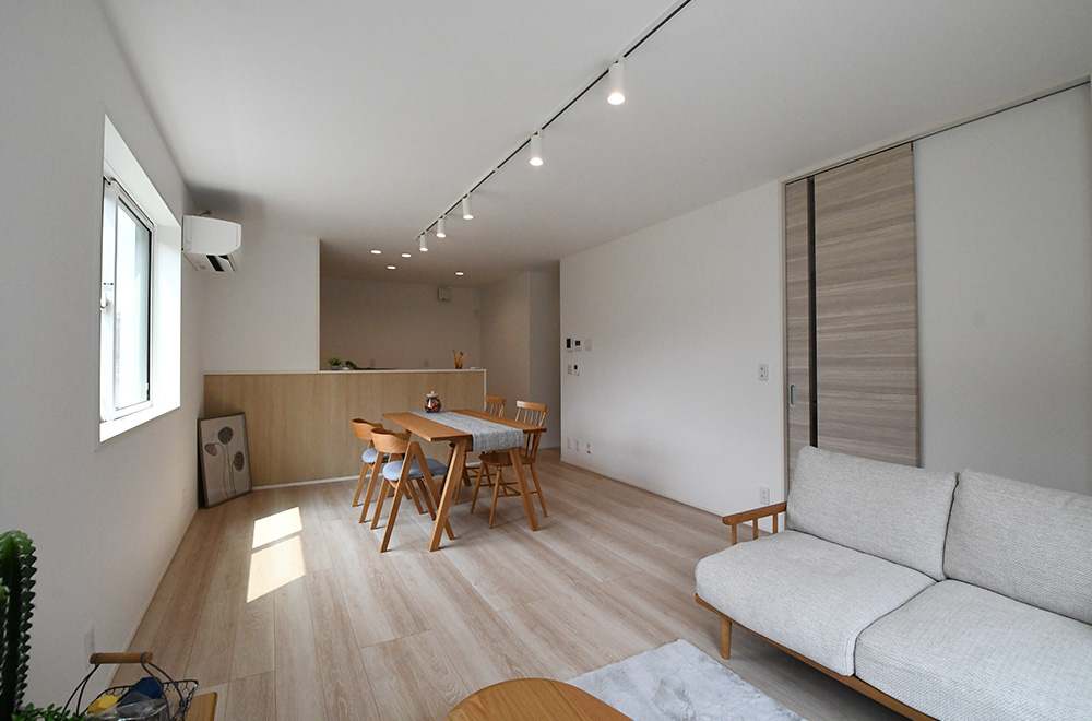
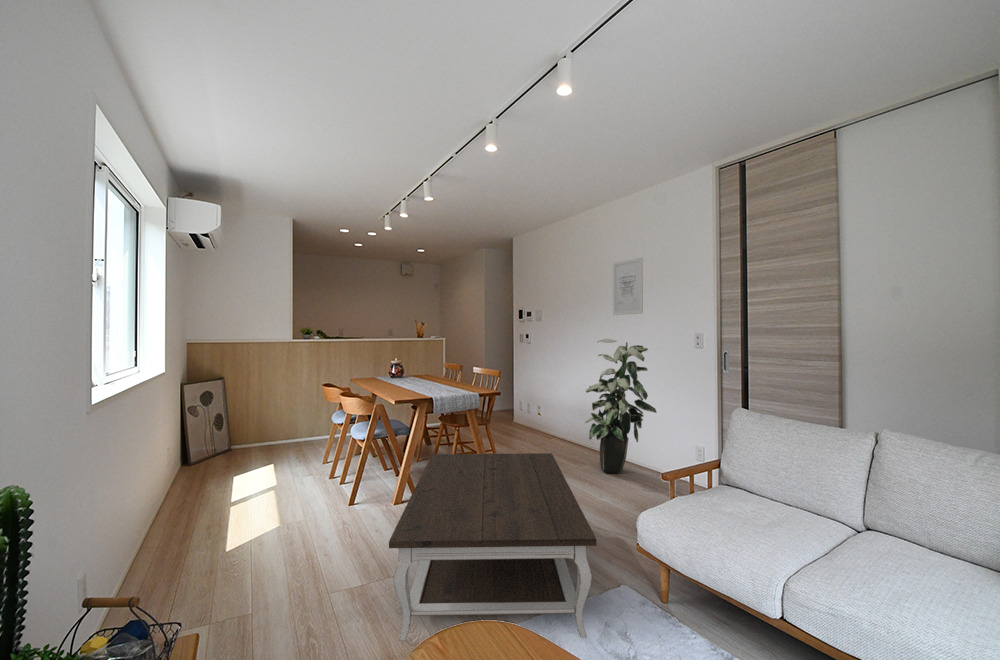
+ coffee table (492, 523)
+ wall art (627, 287)
+ indoor plant (615, 404)
